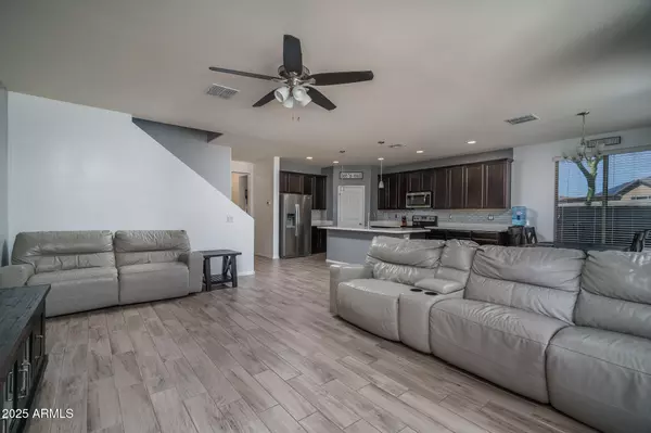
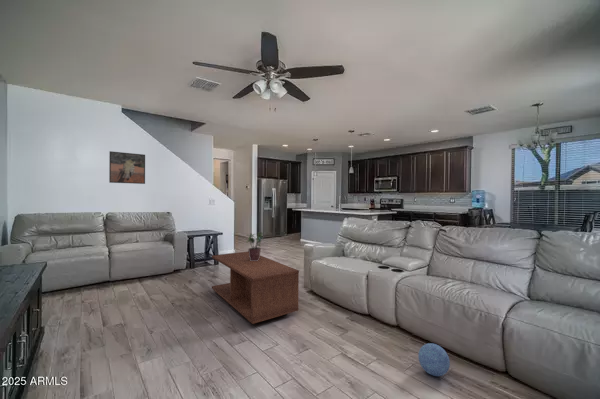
+ coffee table (250, 282)
+ potted plant (253, 245)
+ ball (433, 359)
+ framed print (127, 168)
